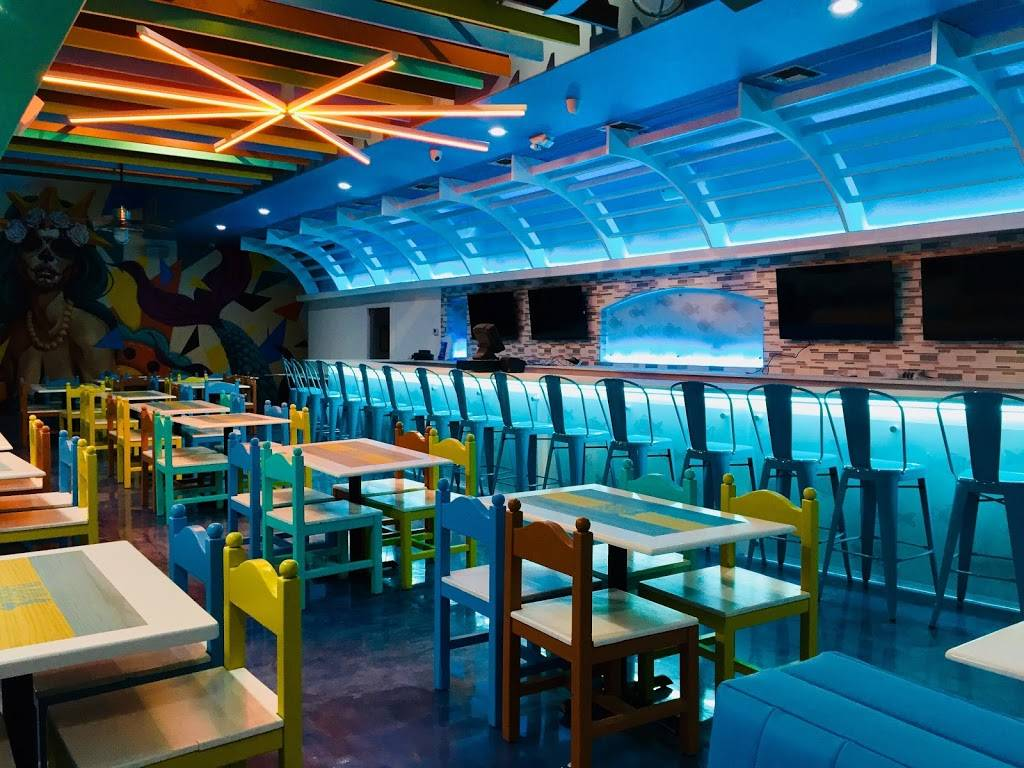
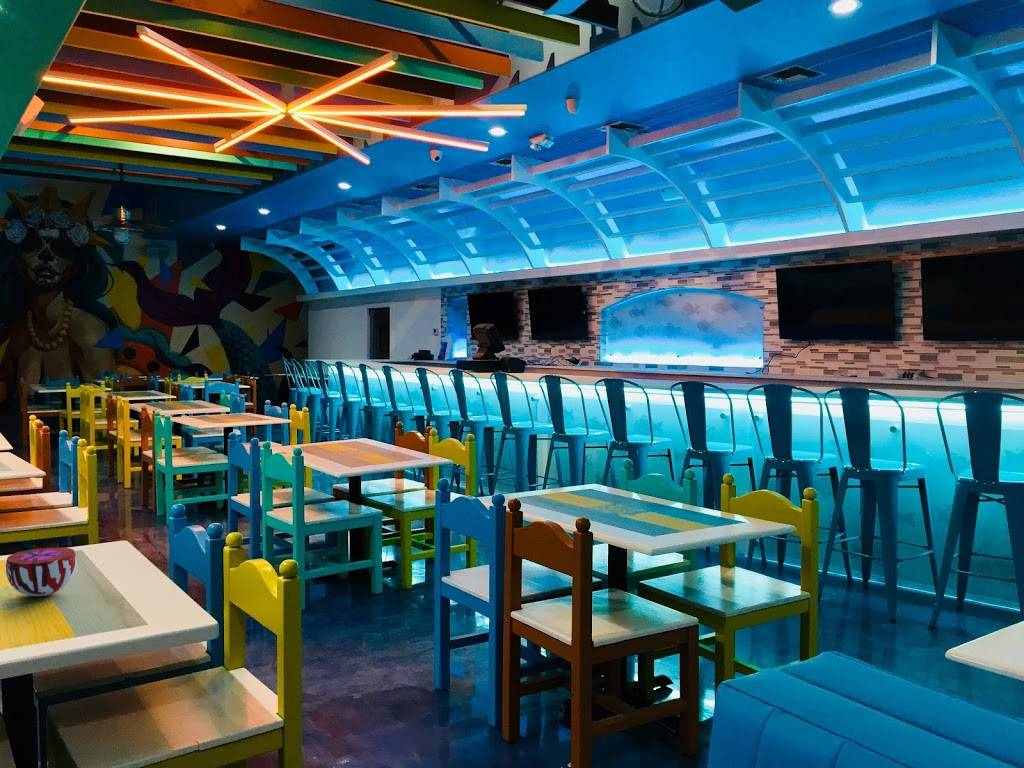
+ decorative bowl (41, 574)
